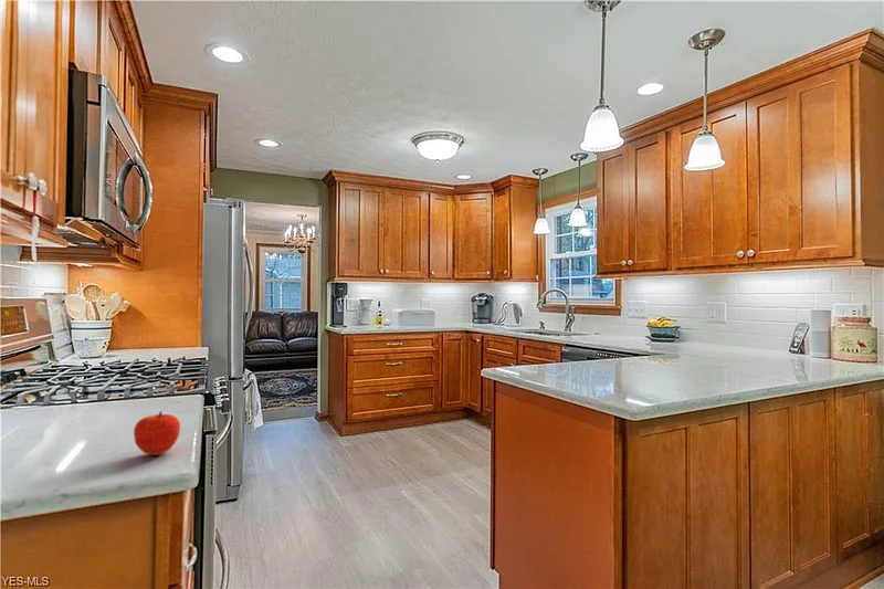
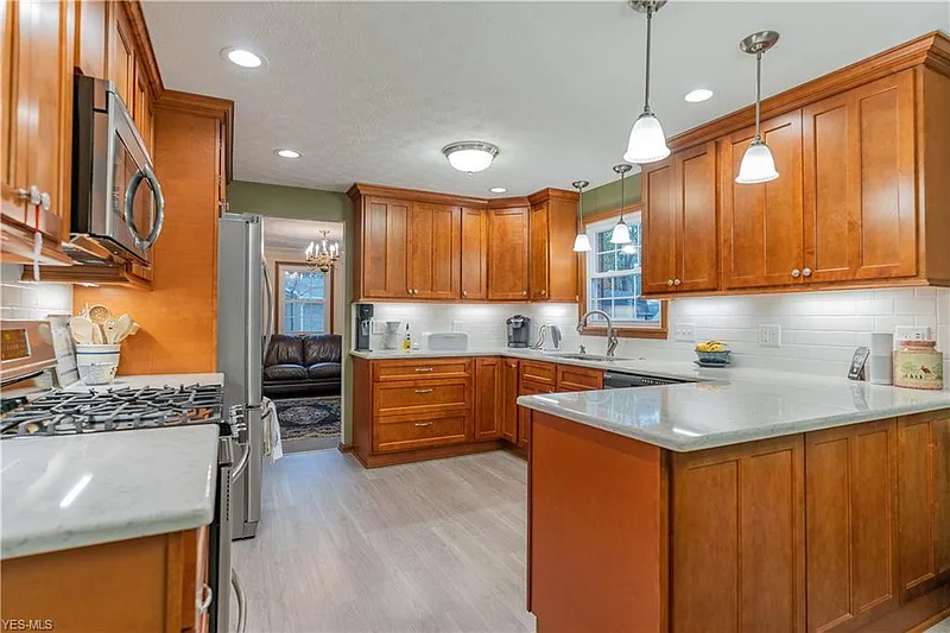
- fruit (157, 432)
